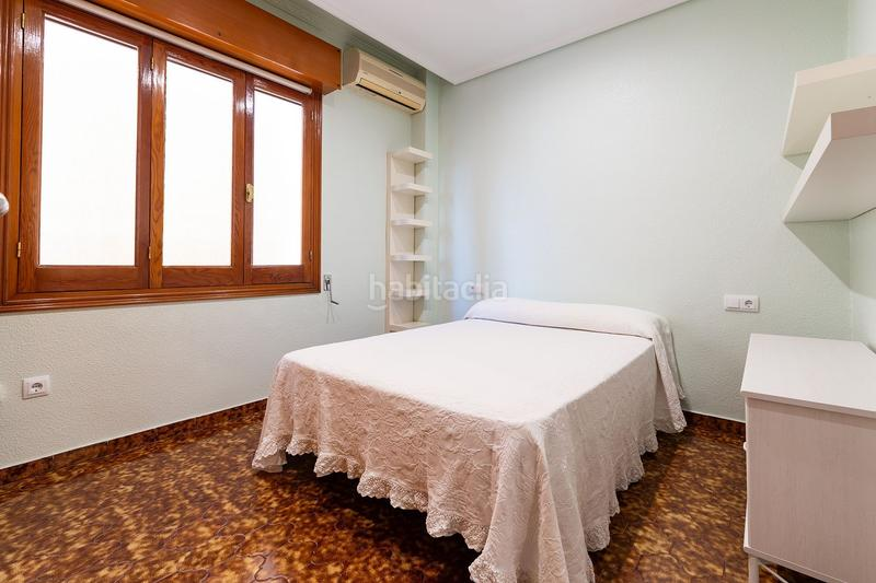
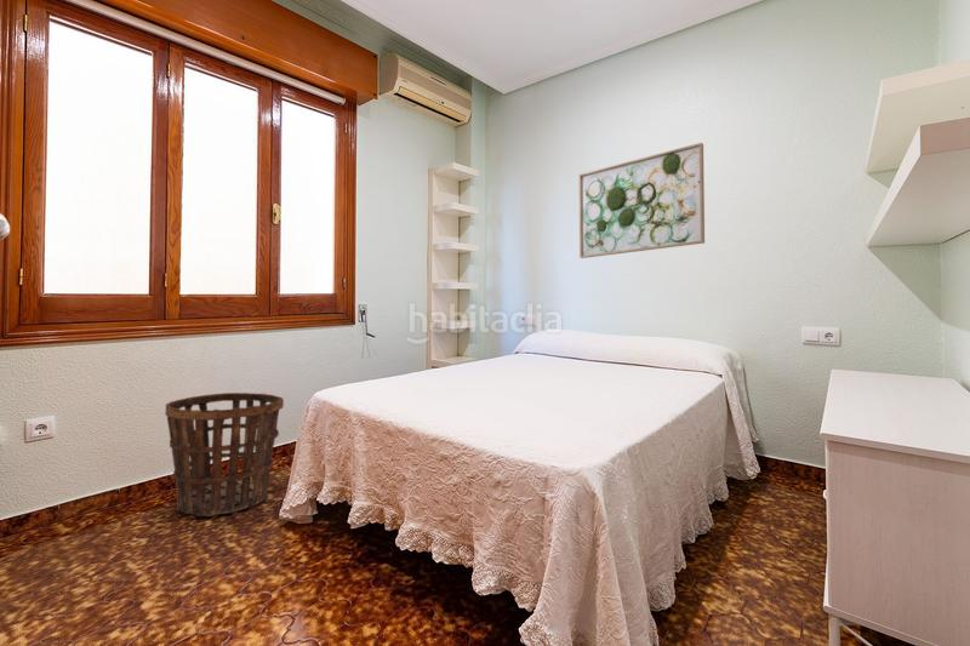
+ wall art (635, 205)
+ basket (227, 450)
